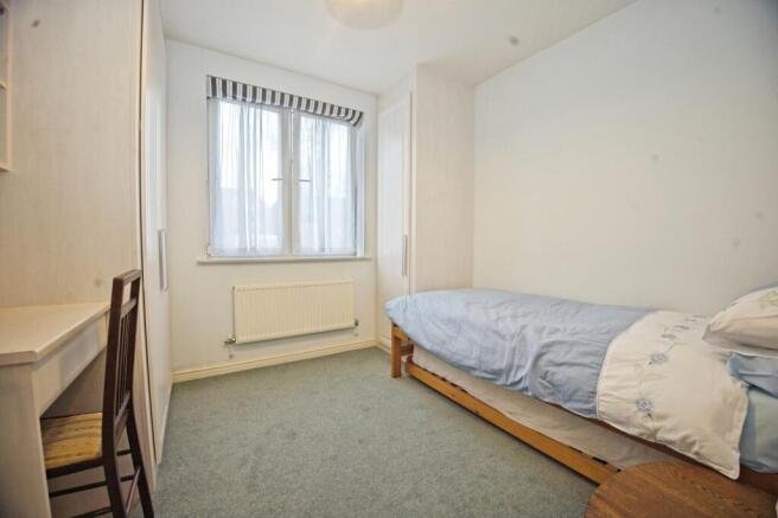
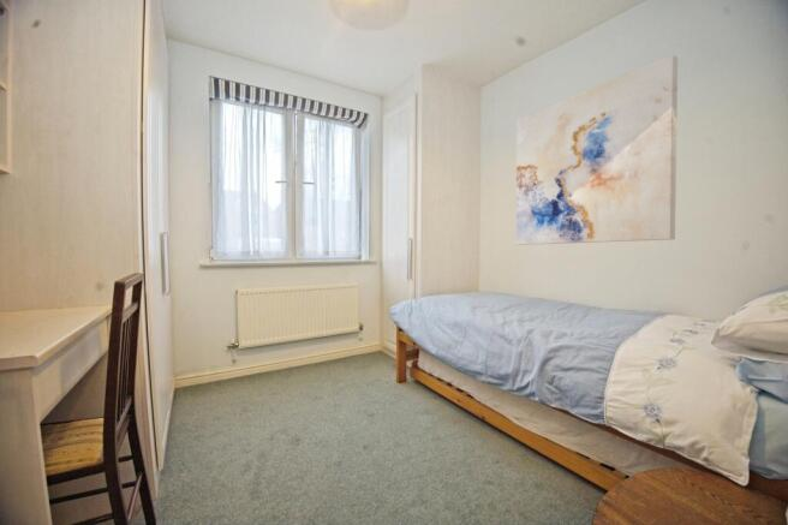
+ wall art (581, 168)
